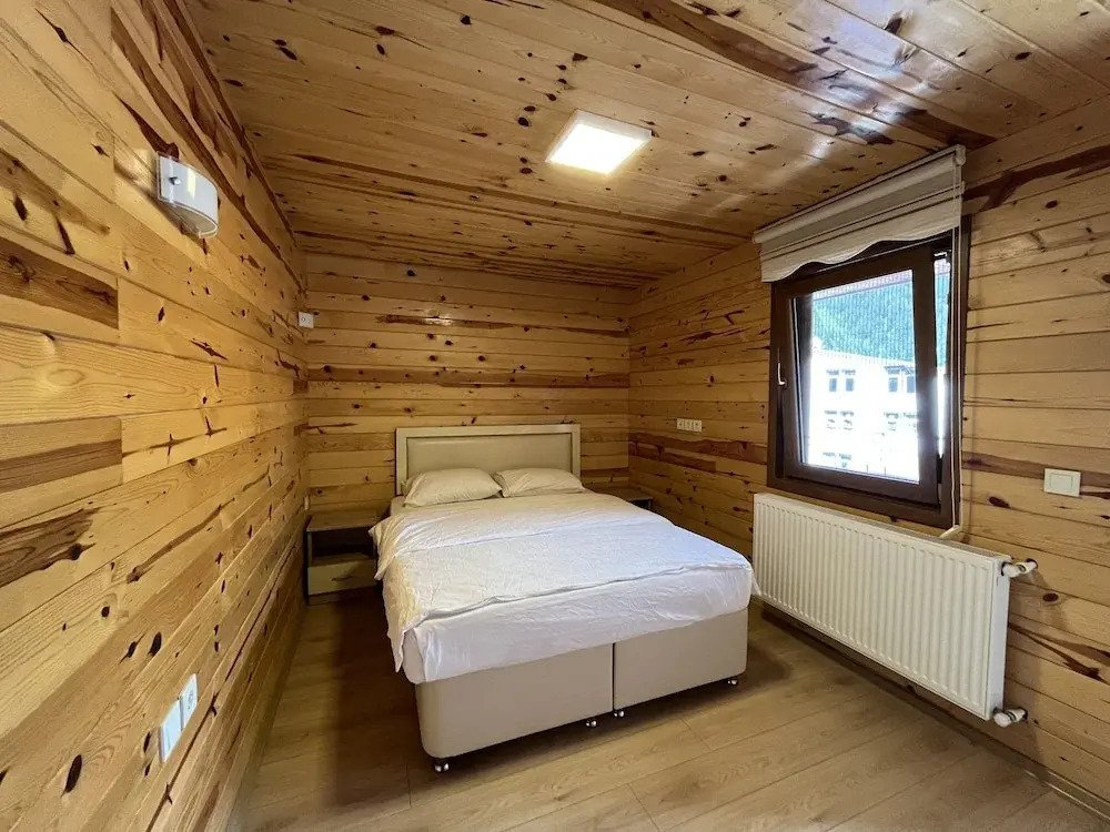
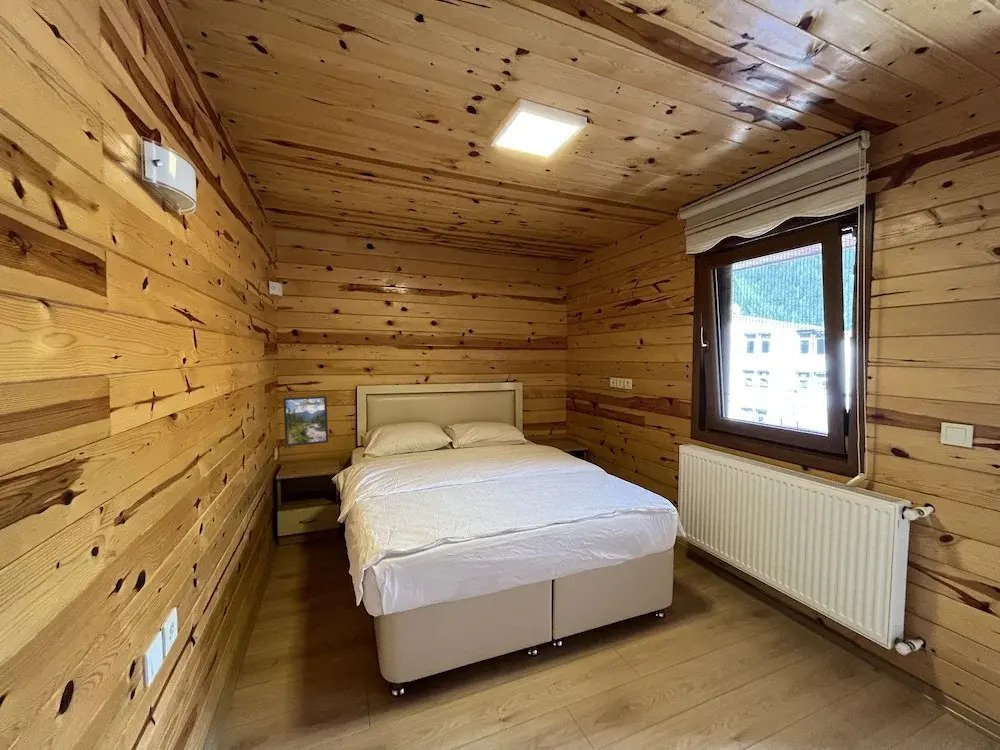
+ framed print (306, 420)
